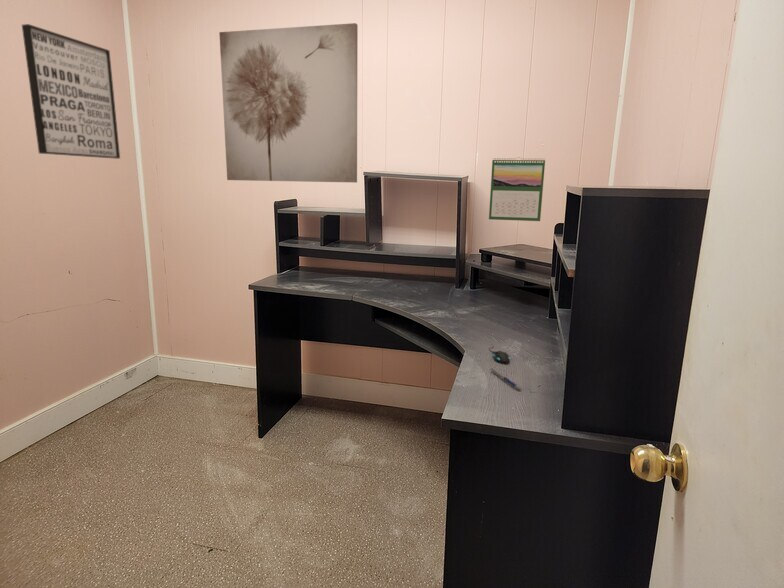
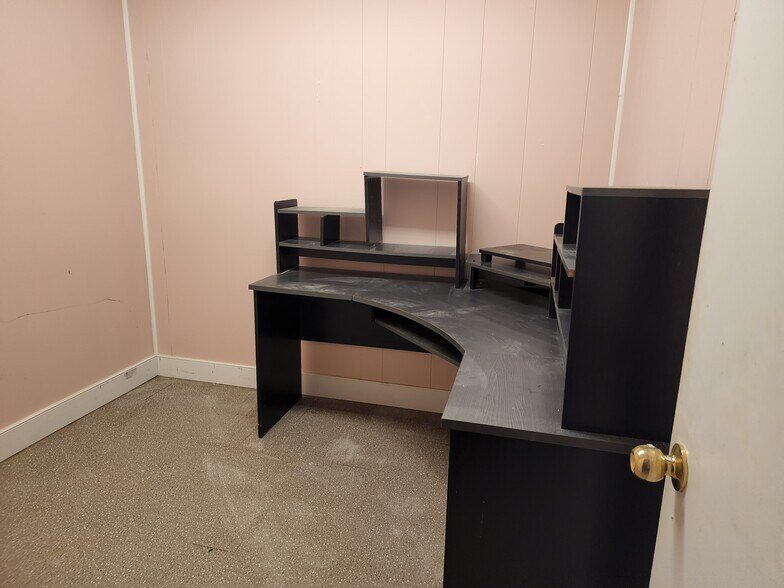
- mouse (498, 351)
- wall art (288, 107)
- calendar (516, 189)
- wall art (76, 98)
- pen (504, 377)
